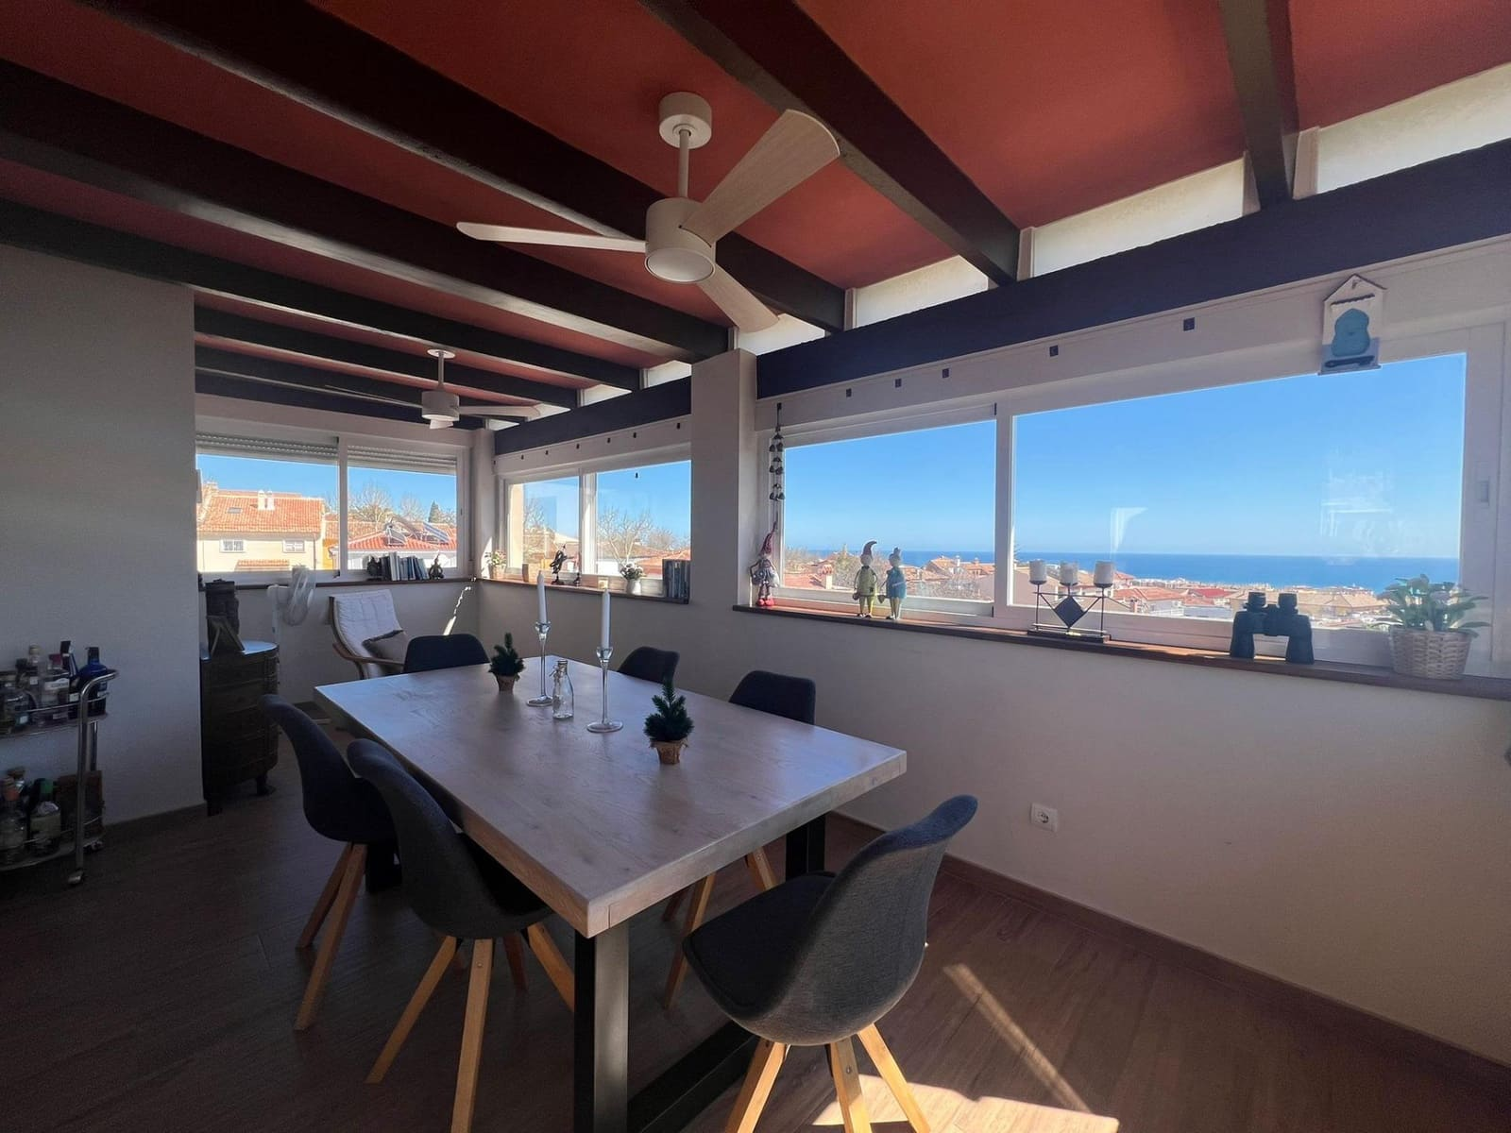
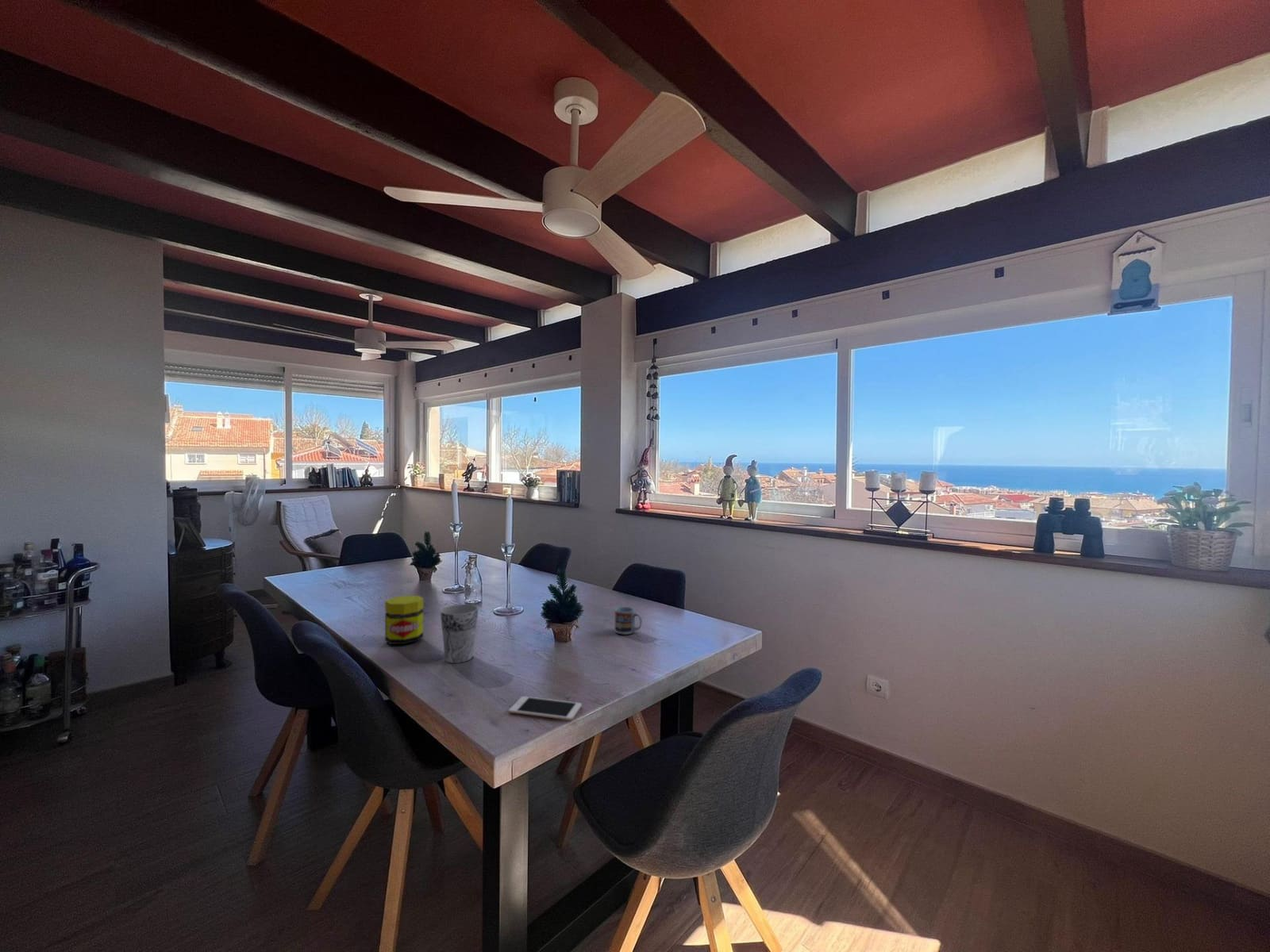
+ cup (628, 620)
+ jar (404, 620)
+ cup (459, 633)
+ cell phone (545, 708)
